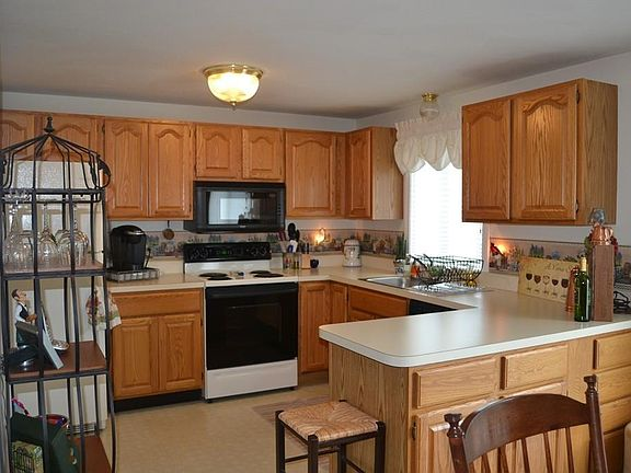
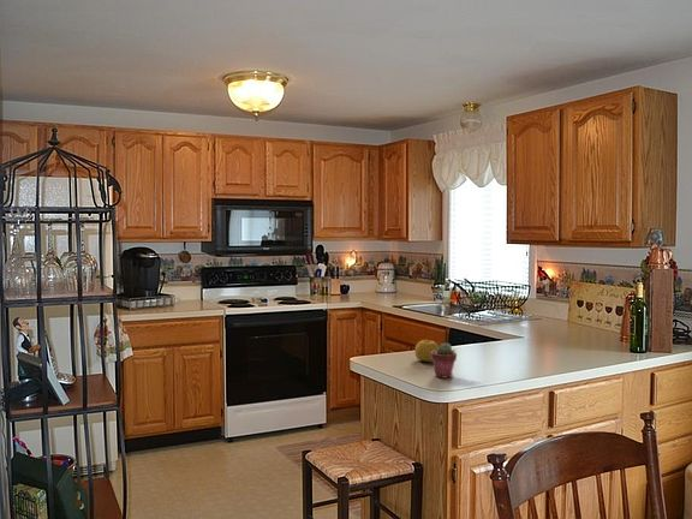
+ potted succulent (443, 359)
+ fruit (426, 350)
